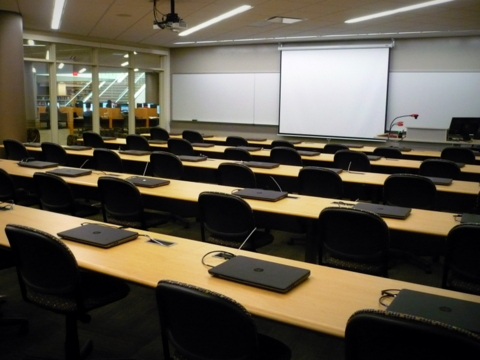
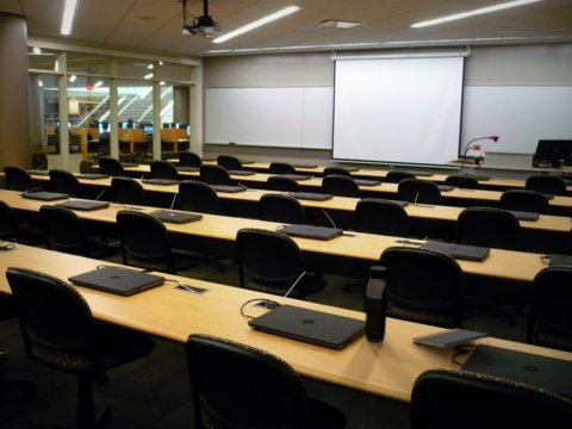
+ notepad (449, 337)
+ water bottle (375, 303)
